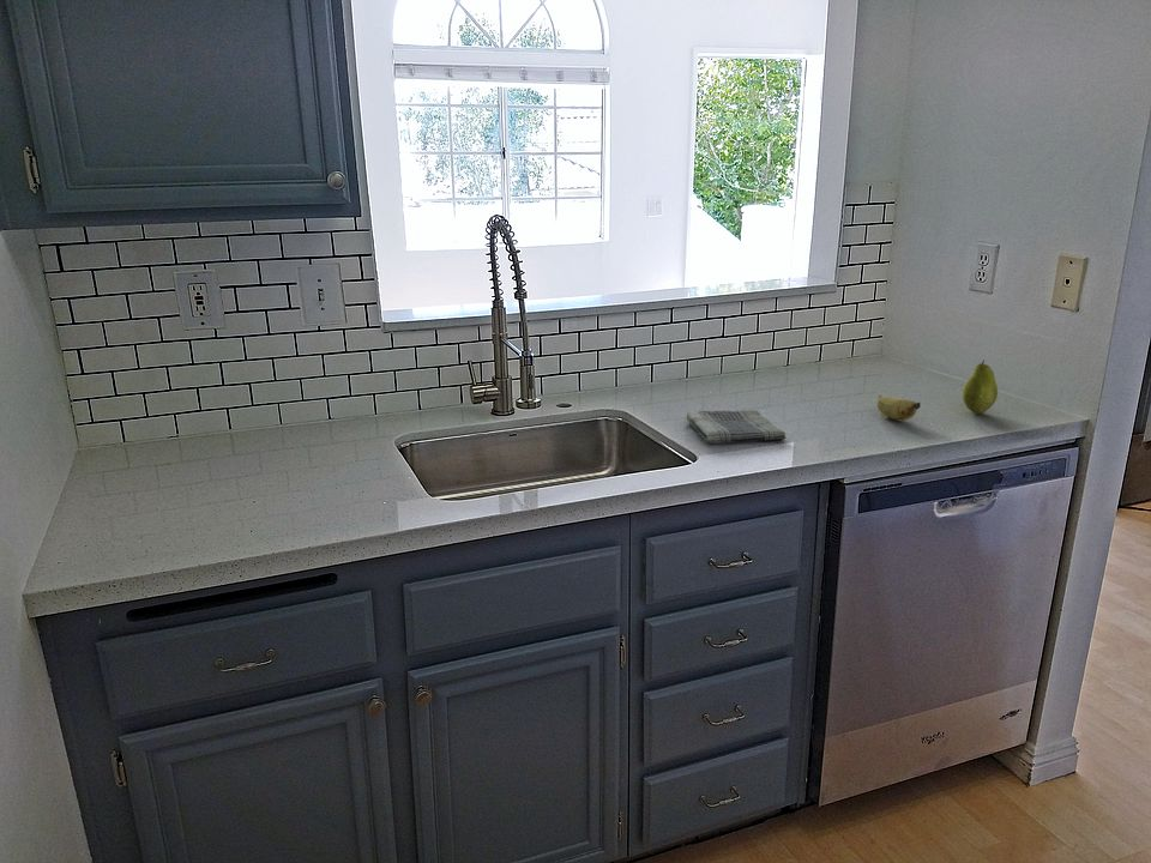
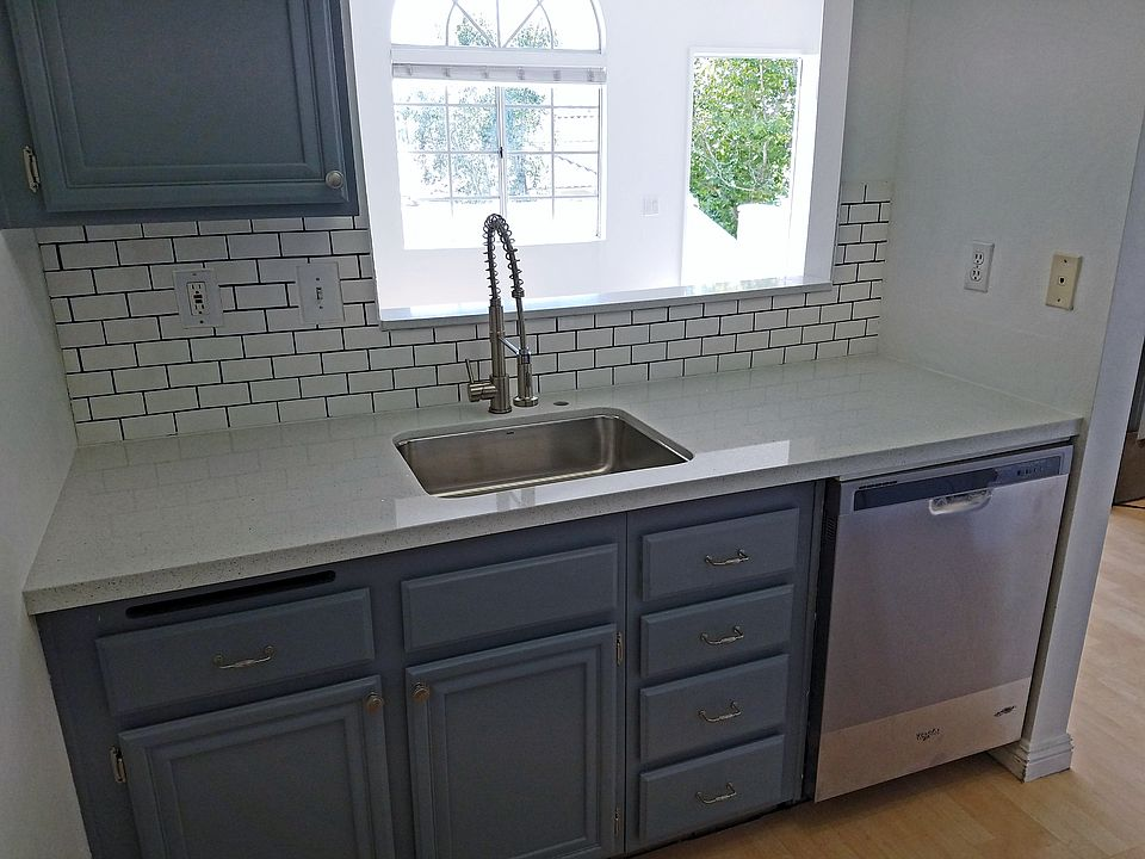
- fruit (981, 387)
- banana (894, 406)
- dish towel (733, 423)
